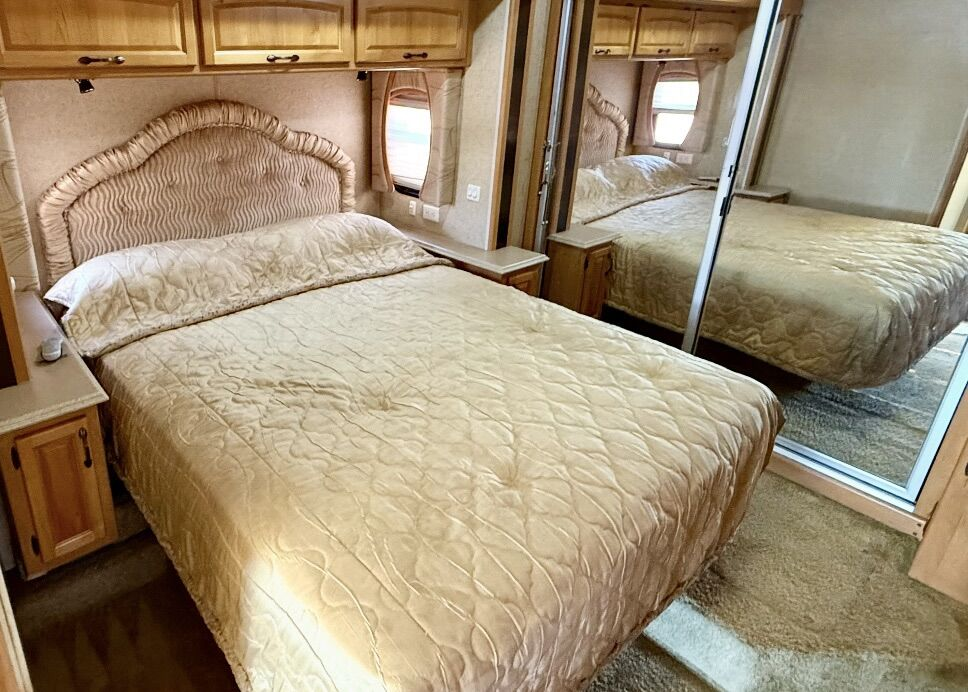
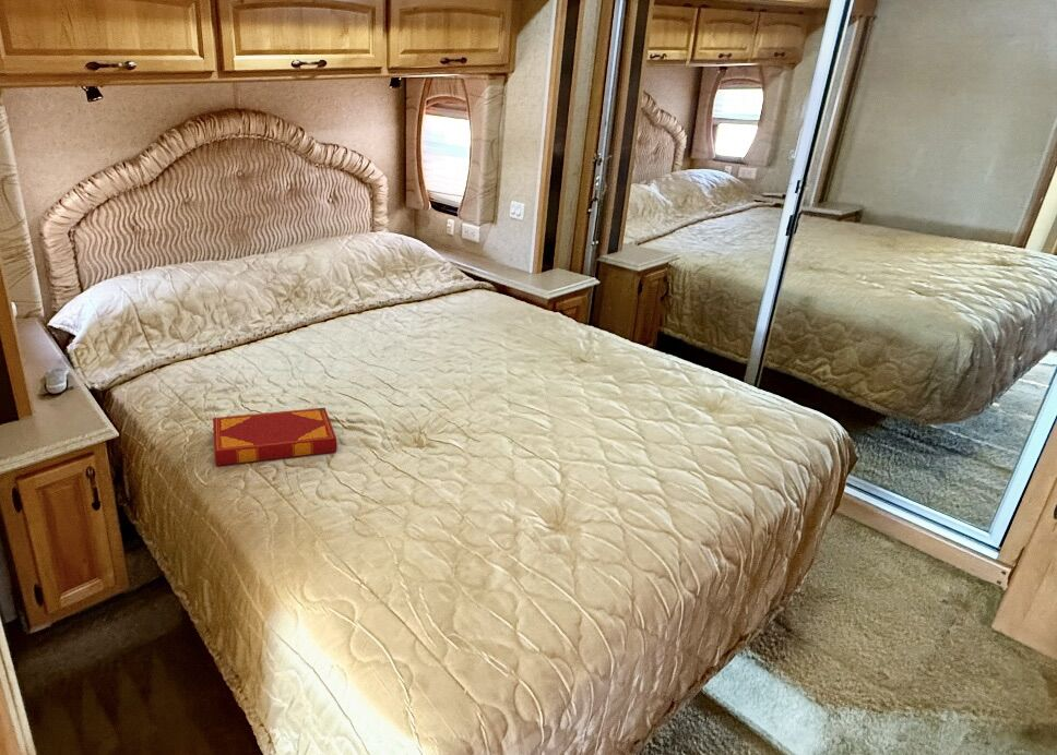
+ hardback book (274, 434)
